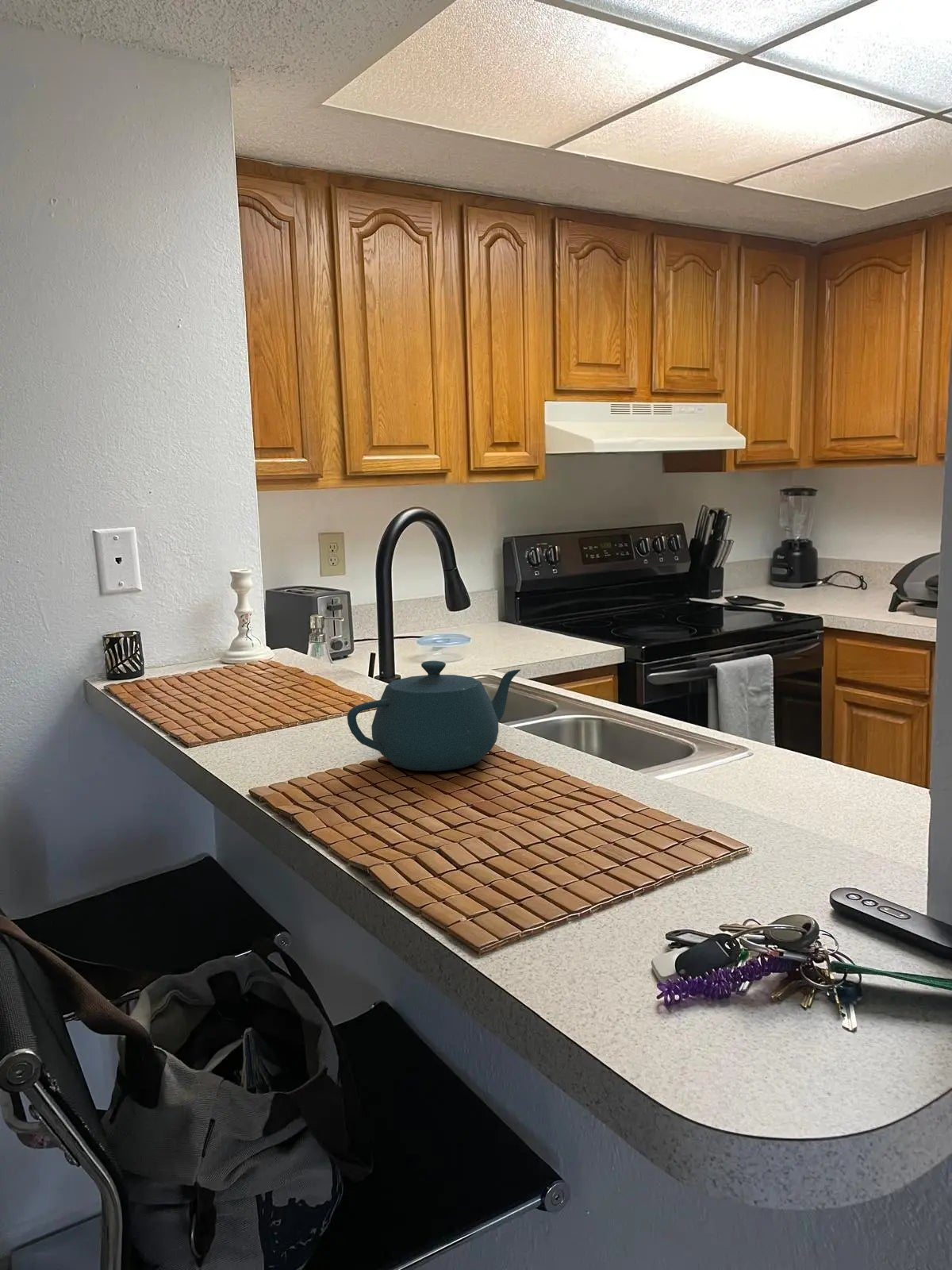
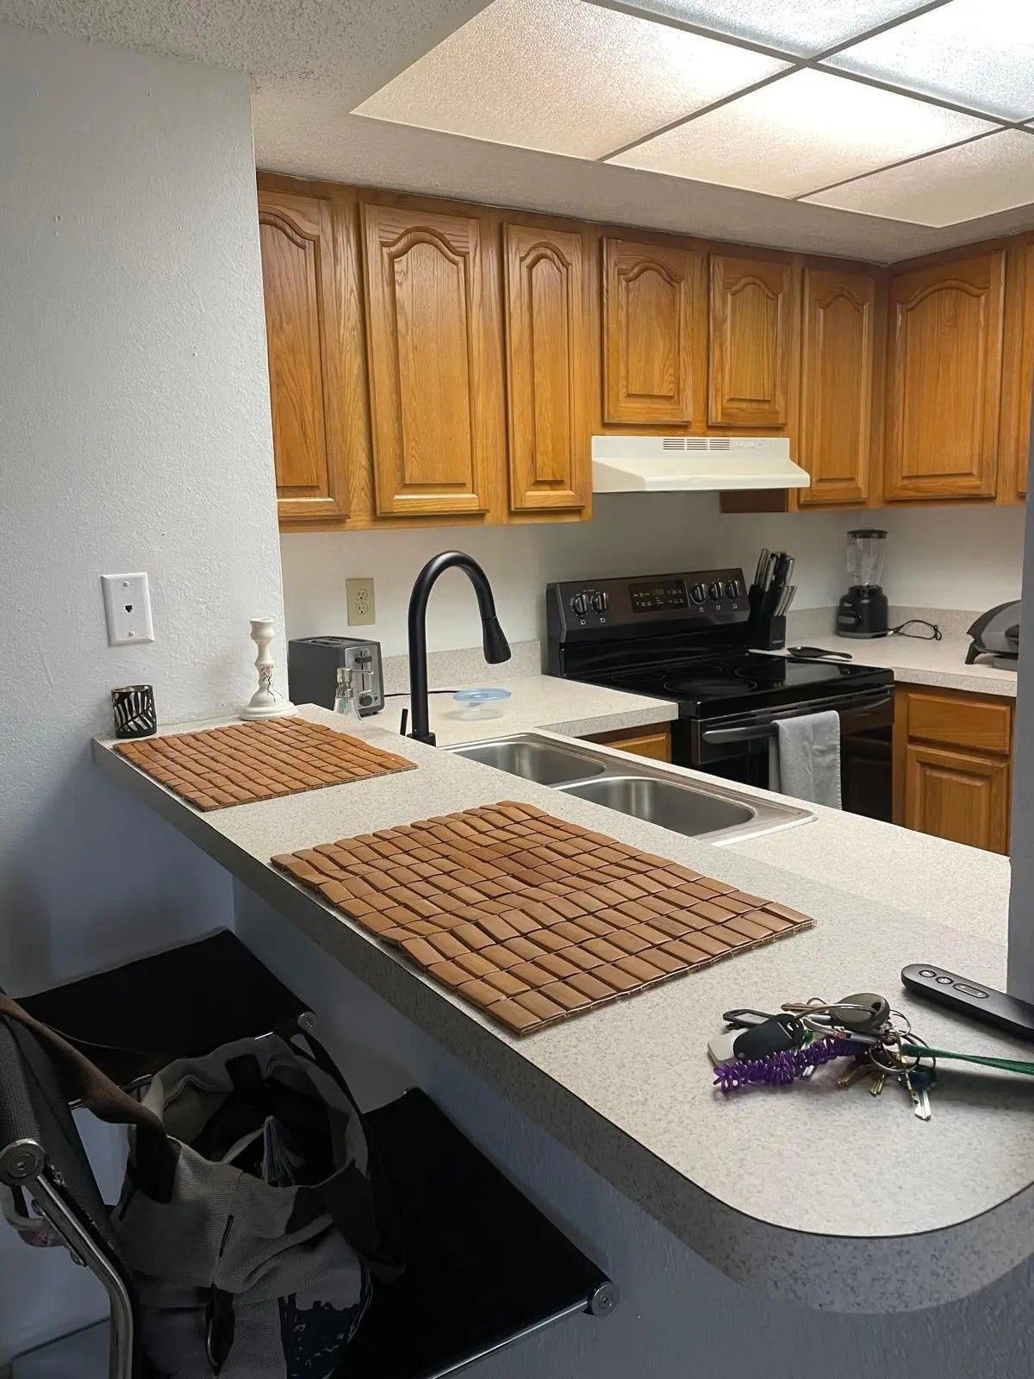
- teapot (440, 710)
